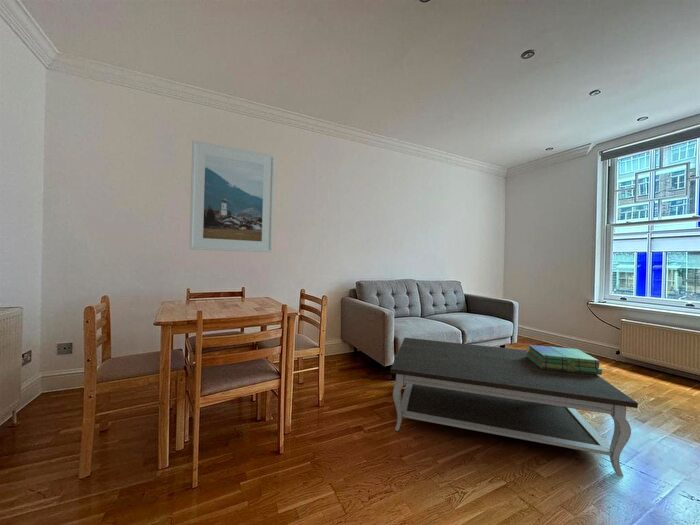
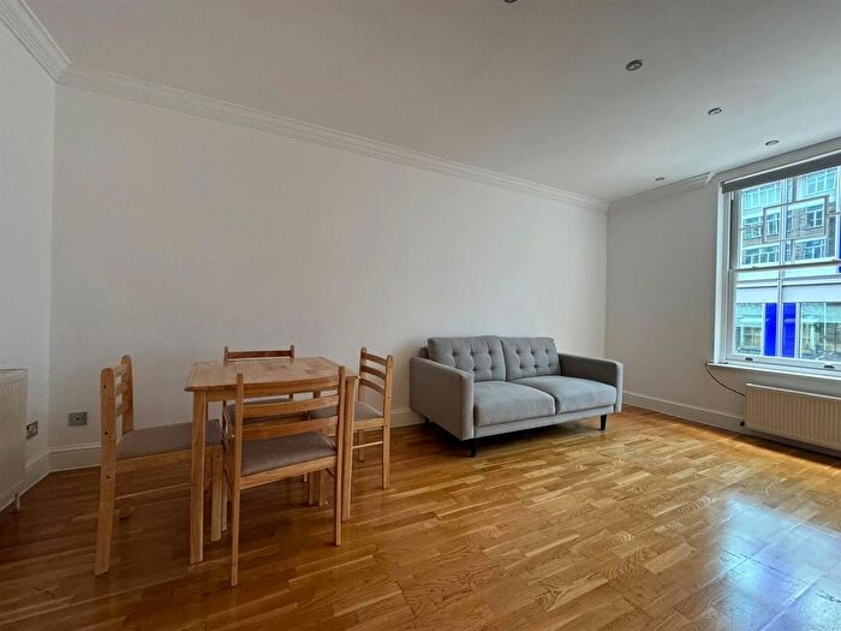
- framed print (234, 199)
- coffee table (487, 389)
- stack of books (560, 358)
